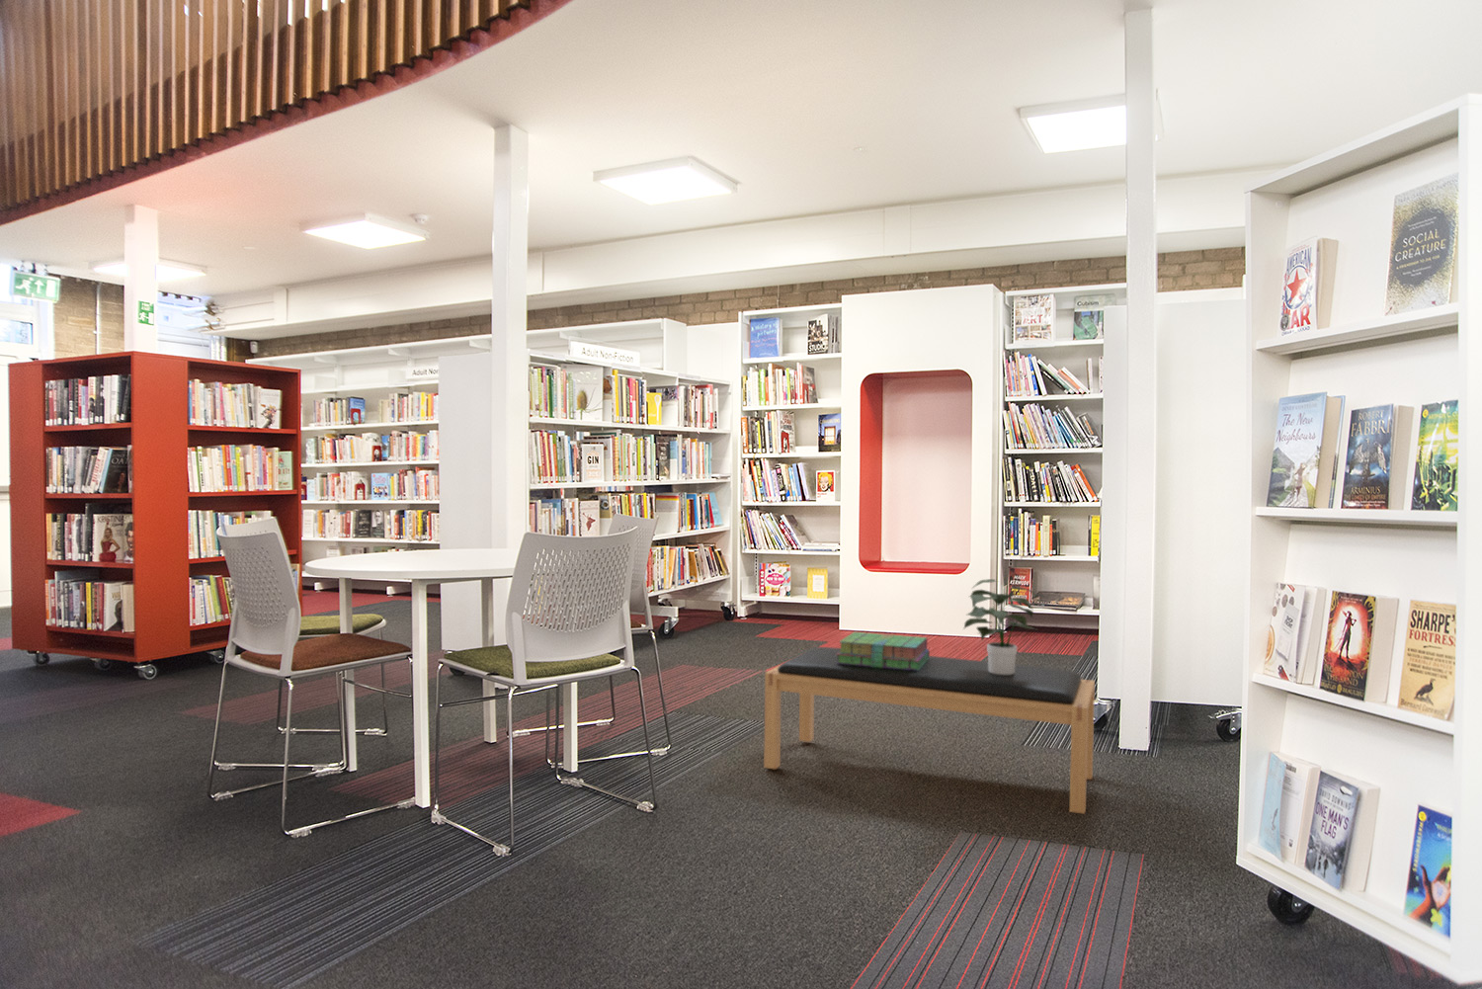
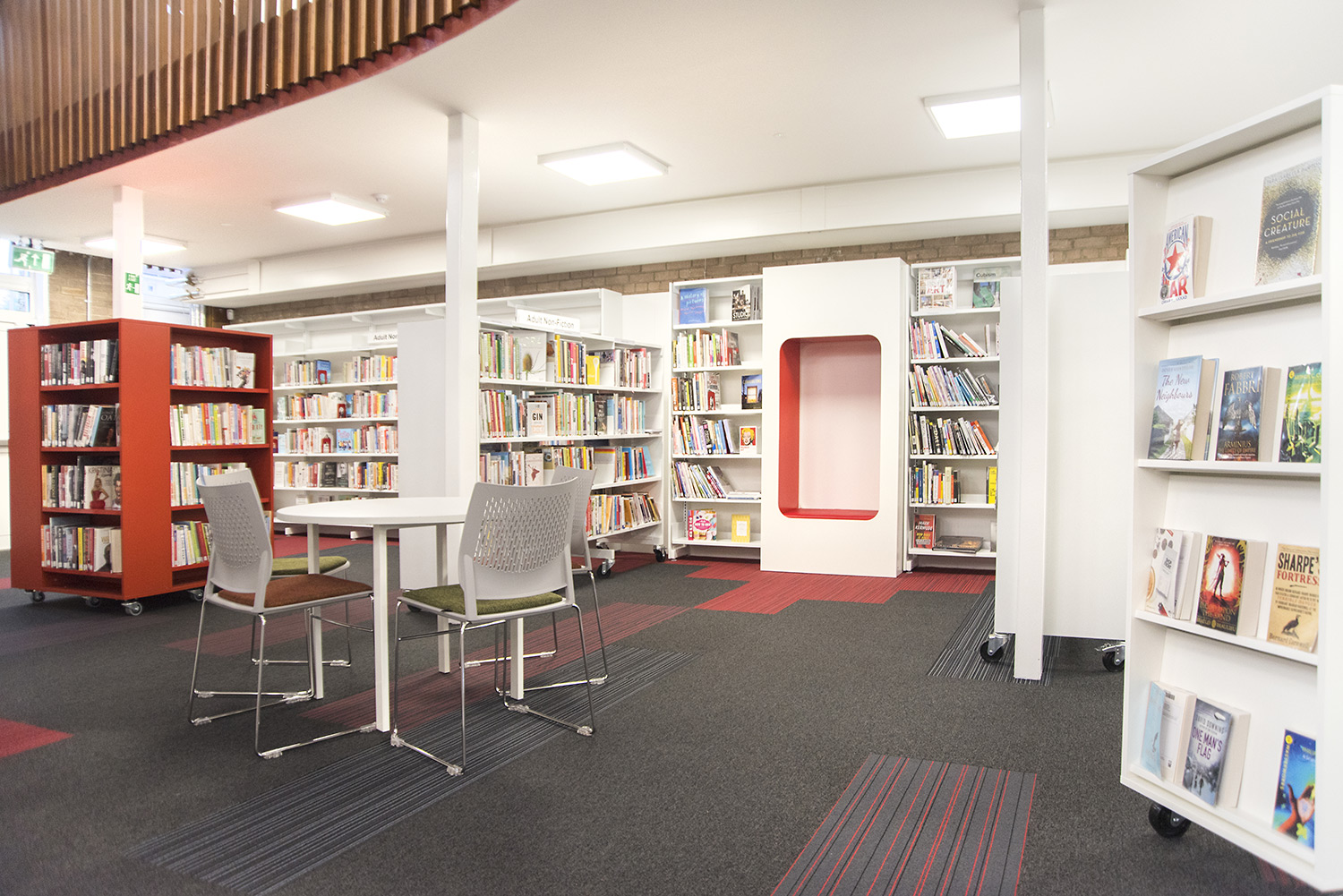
- potted plant (1000, 626)
- bench (927, 708)
- stack of books (883, 649)
